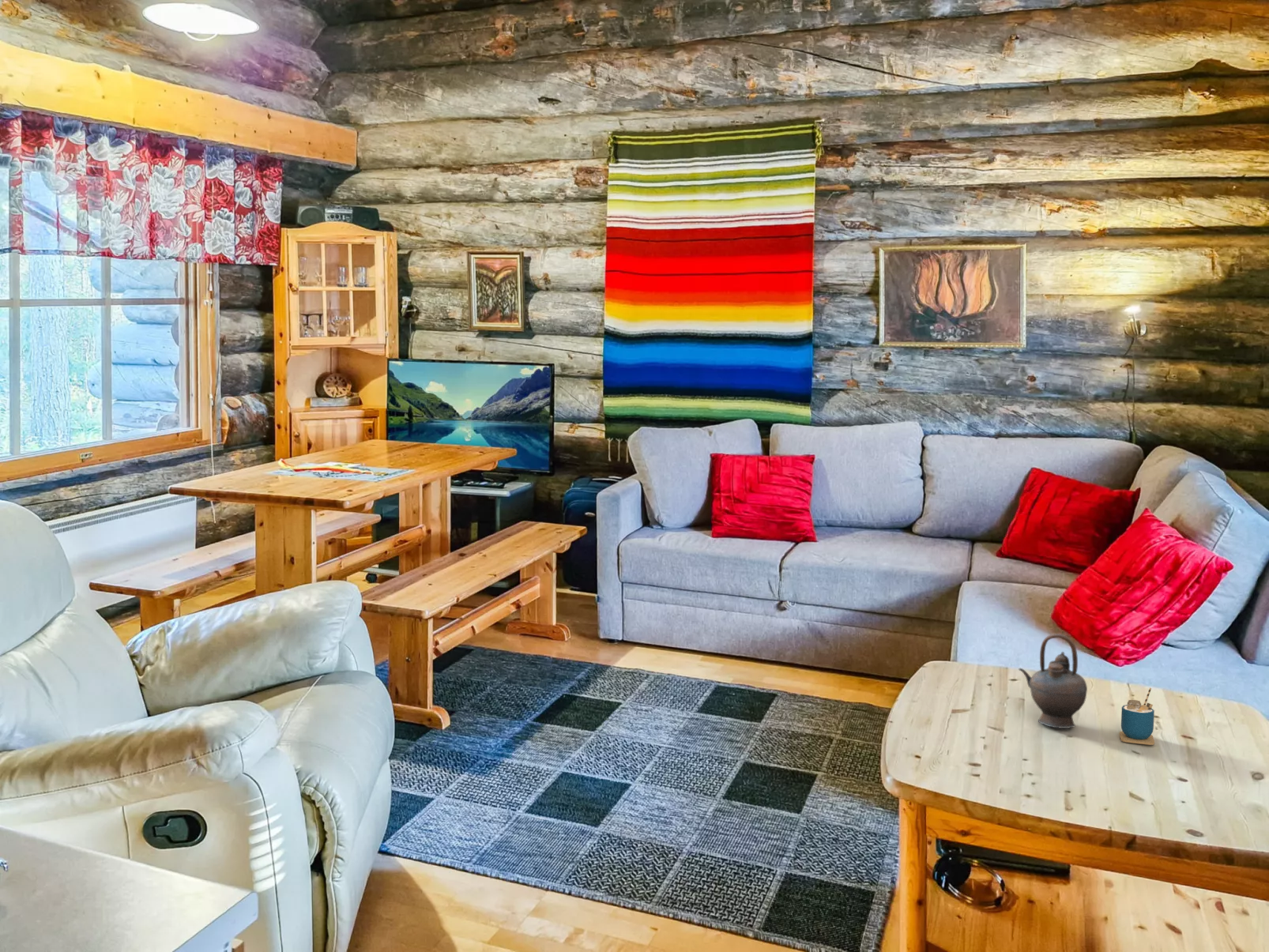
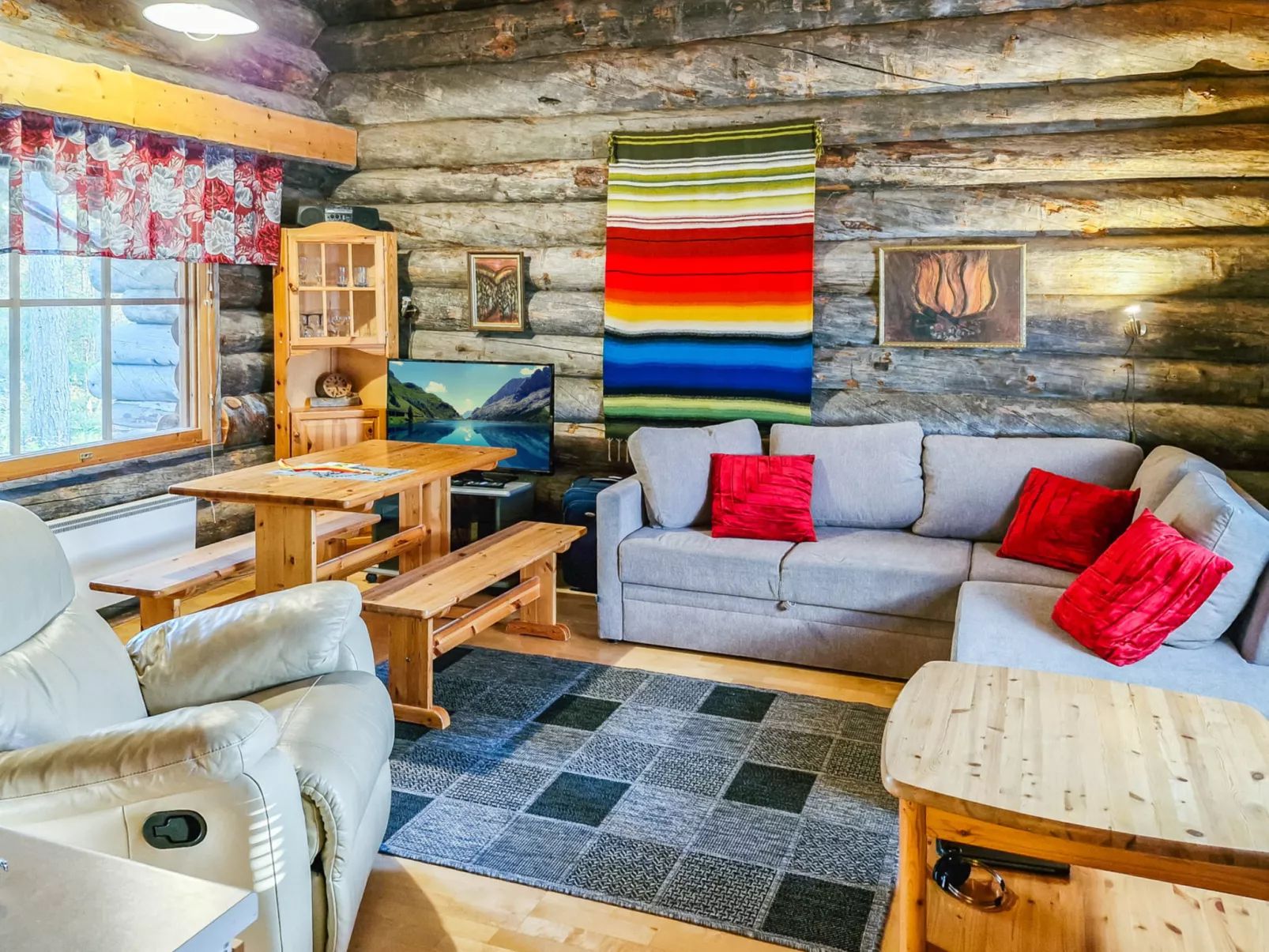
- teapot (1052, 678)
- cup (1137, 713)
